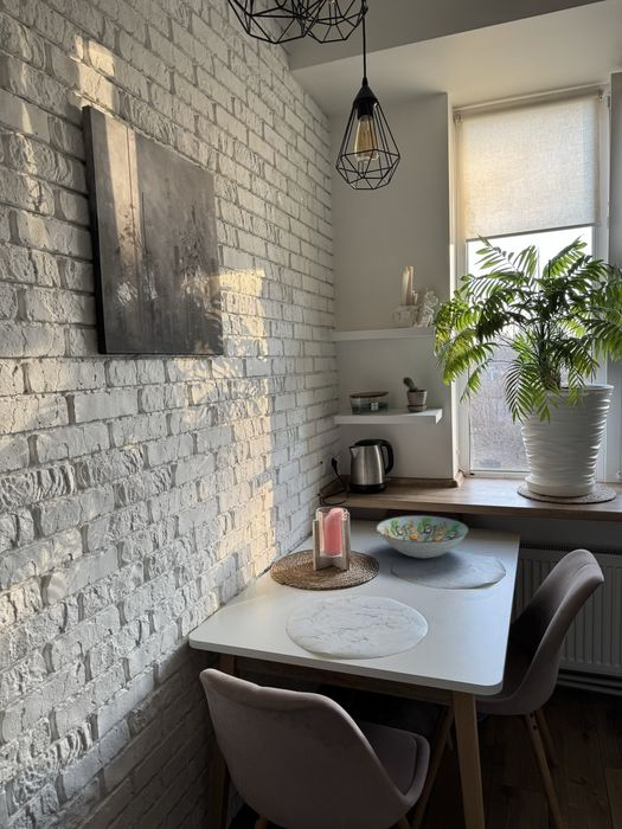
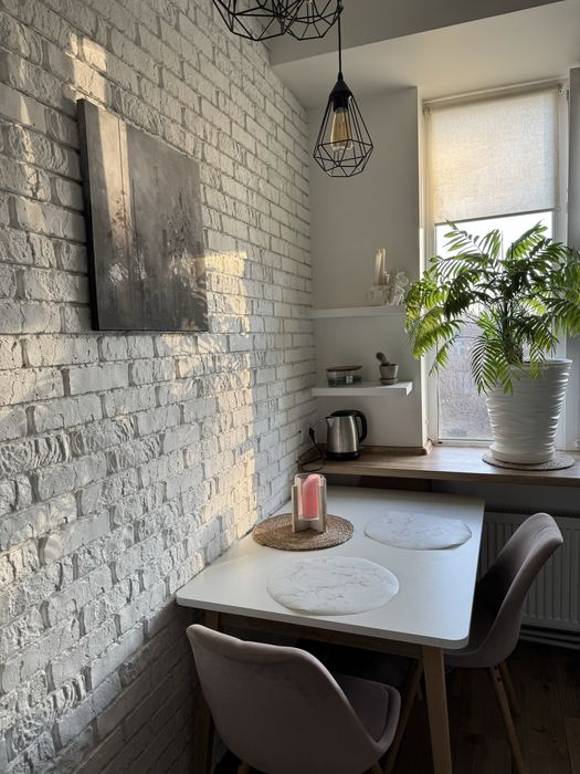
- decorative bowl (422, 540)
